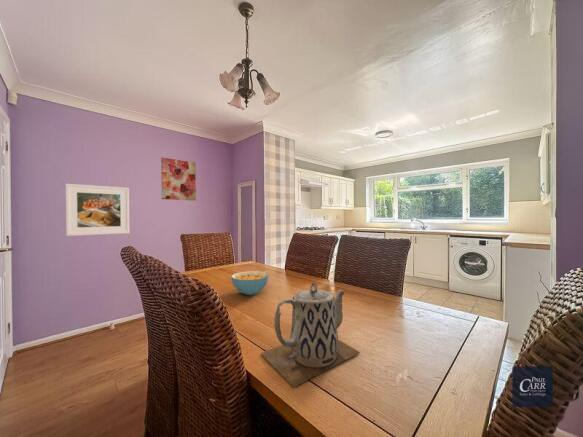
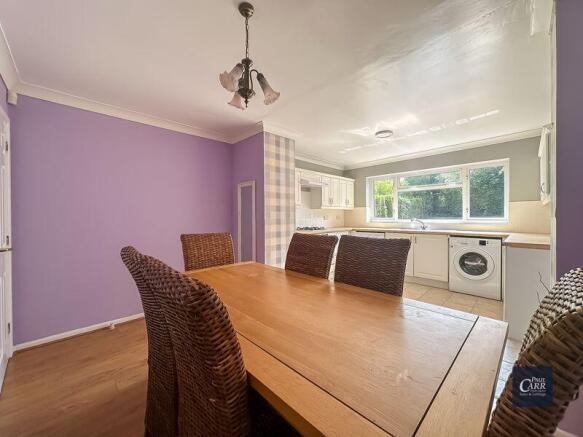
- cereal bowl (250, 284)
- teapot (310, 317)
- wall art (179, 180)
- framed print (99, 210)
